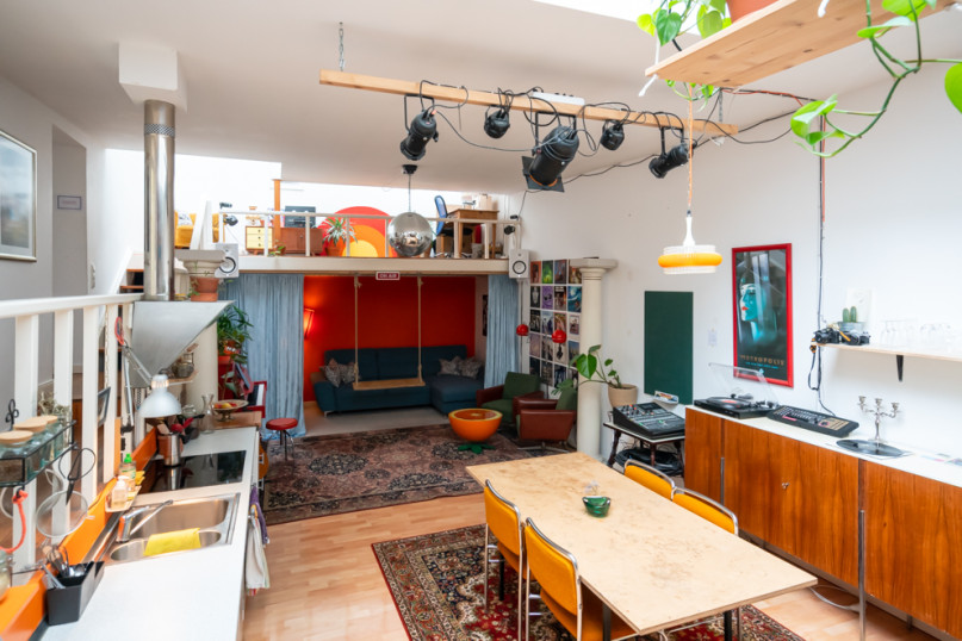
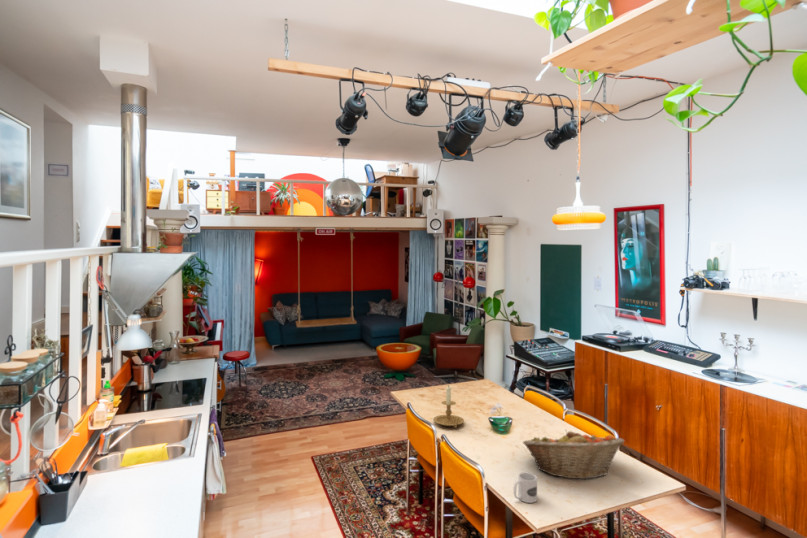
+ candle holder (448, 404)
+ fruit basket (572, 449)
+ mug (524, 488)
